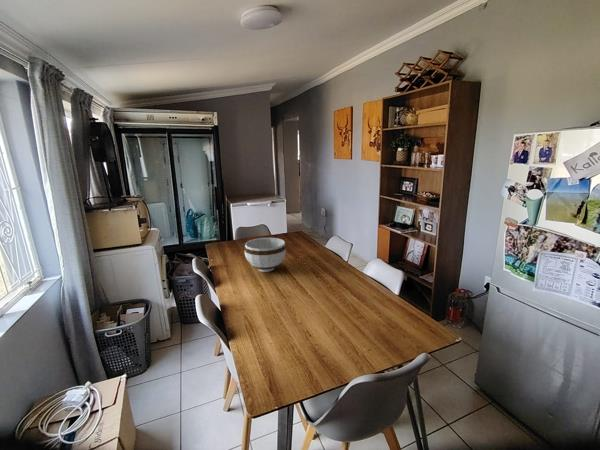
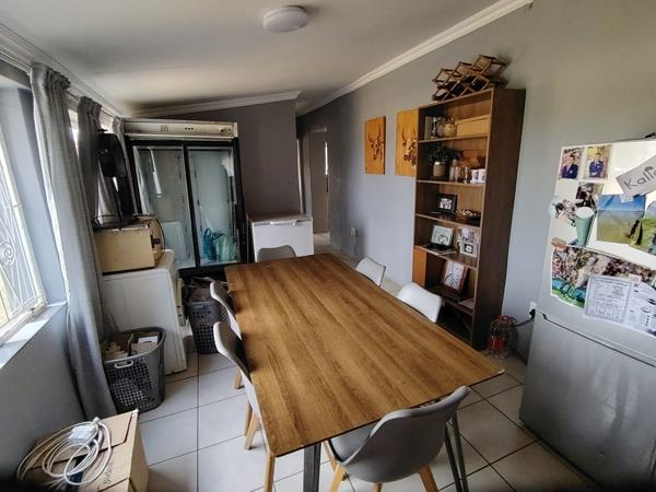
- bowl (265, 256)
